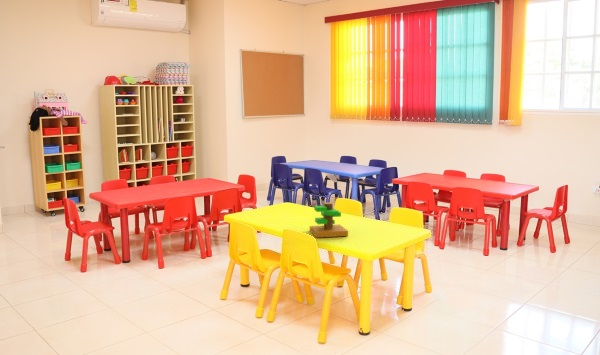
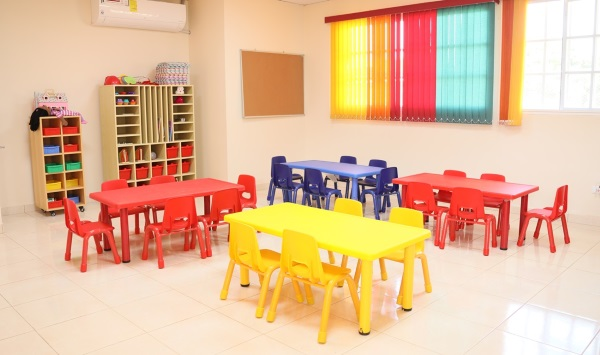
- toy tree (328, 218)
